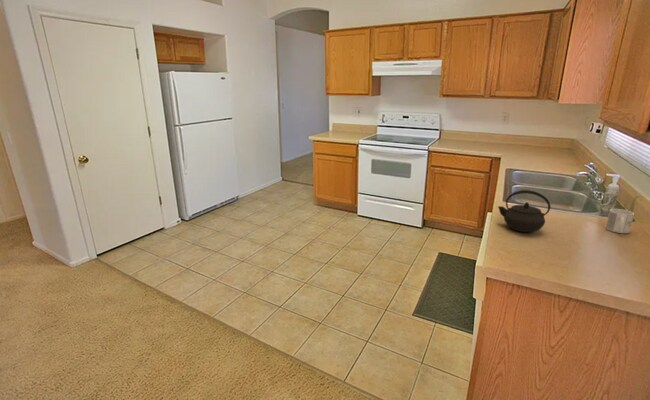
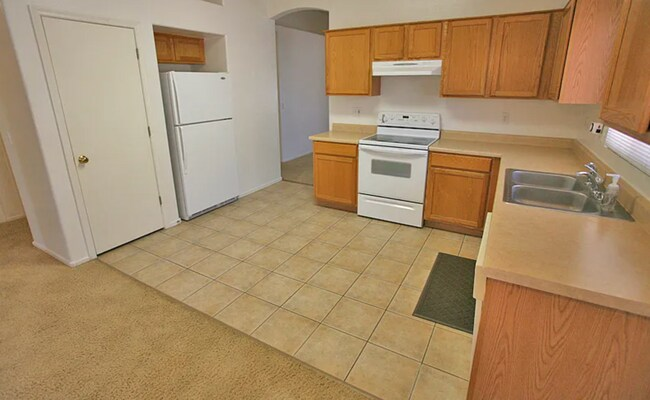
- mug (619, 222)
- kettle (522, 209)
